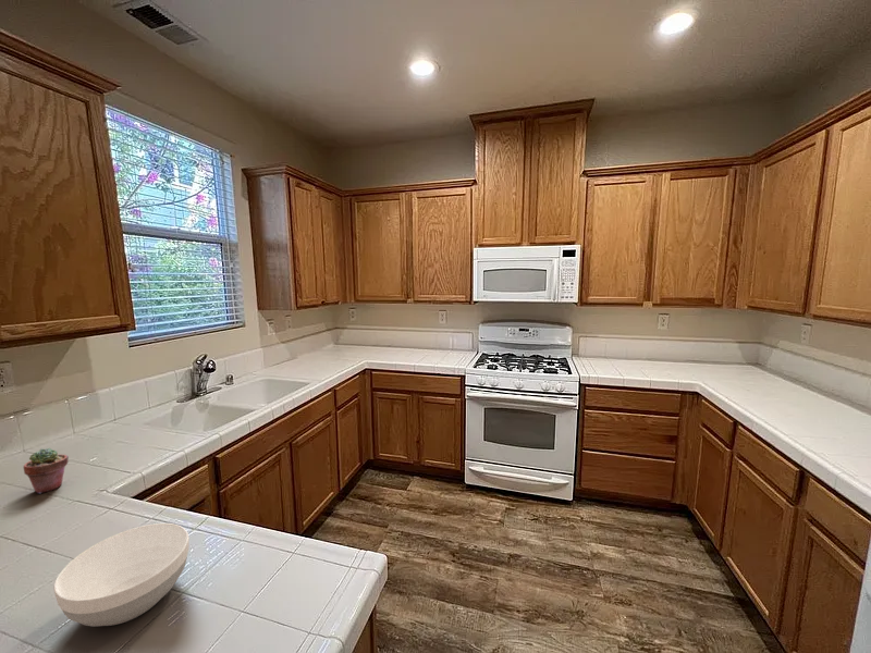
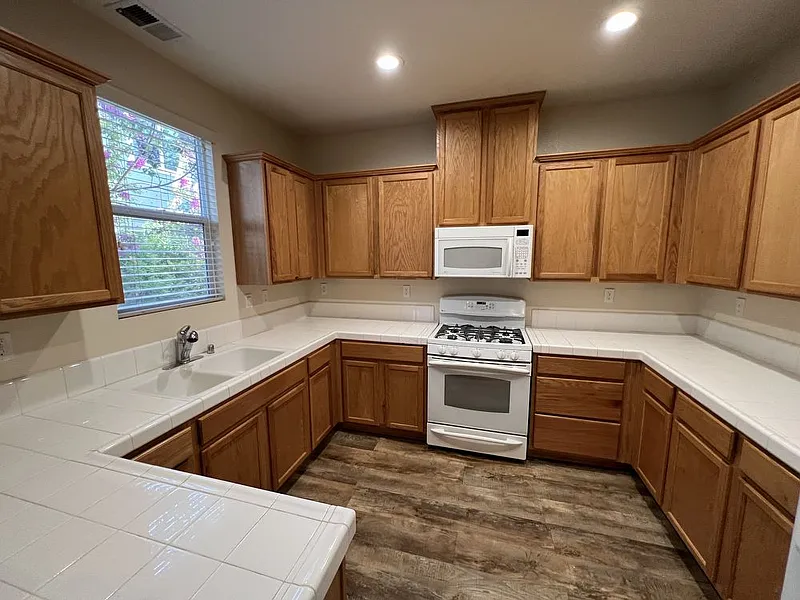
- potted succulent (46, 468)
- bowl (130, 578)
